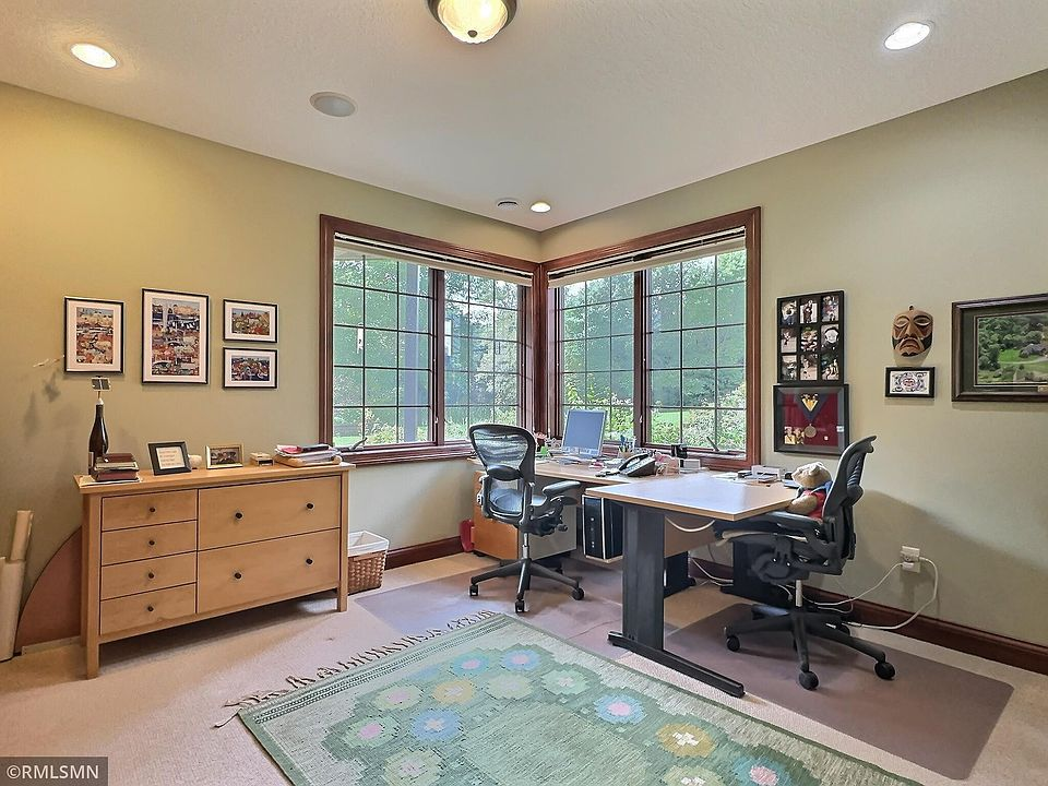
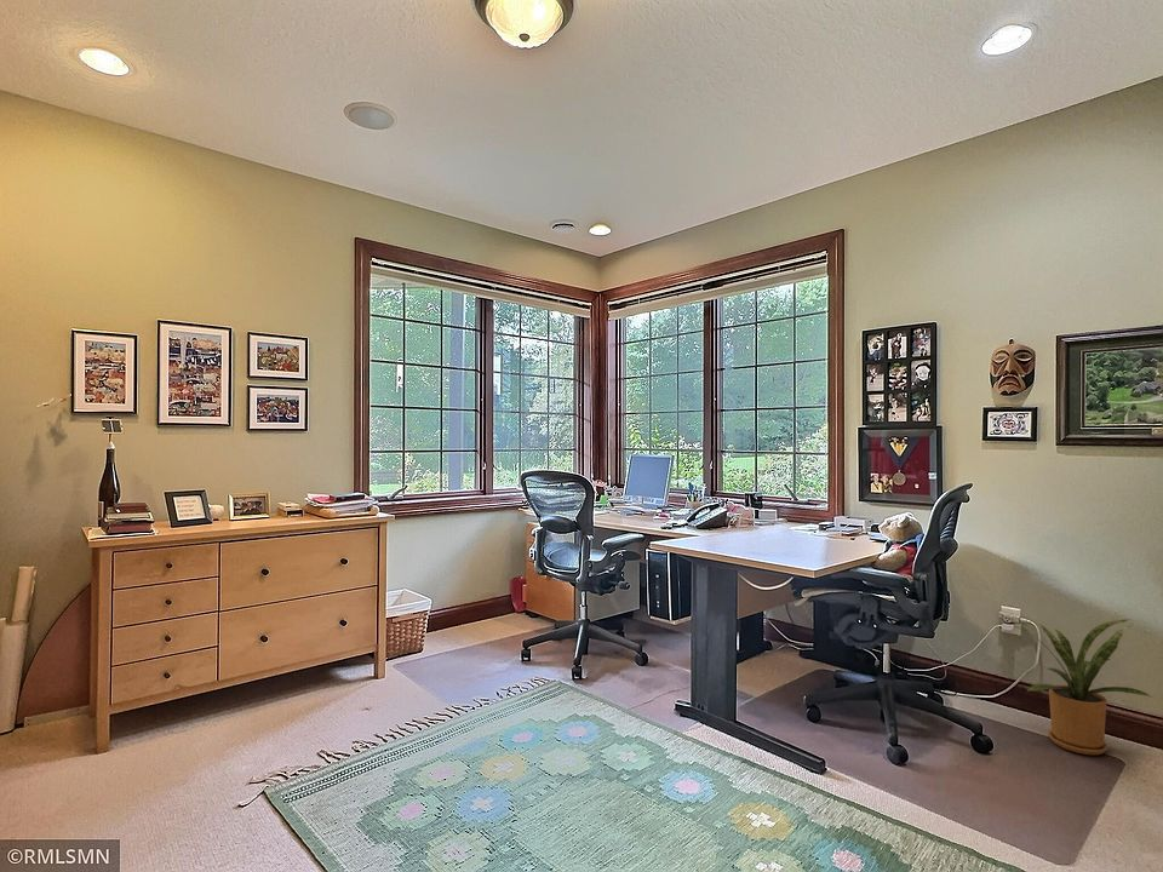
+ house plant (1075, 677)
